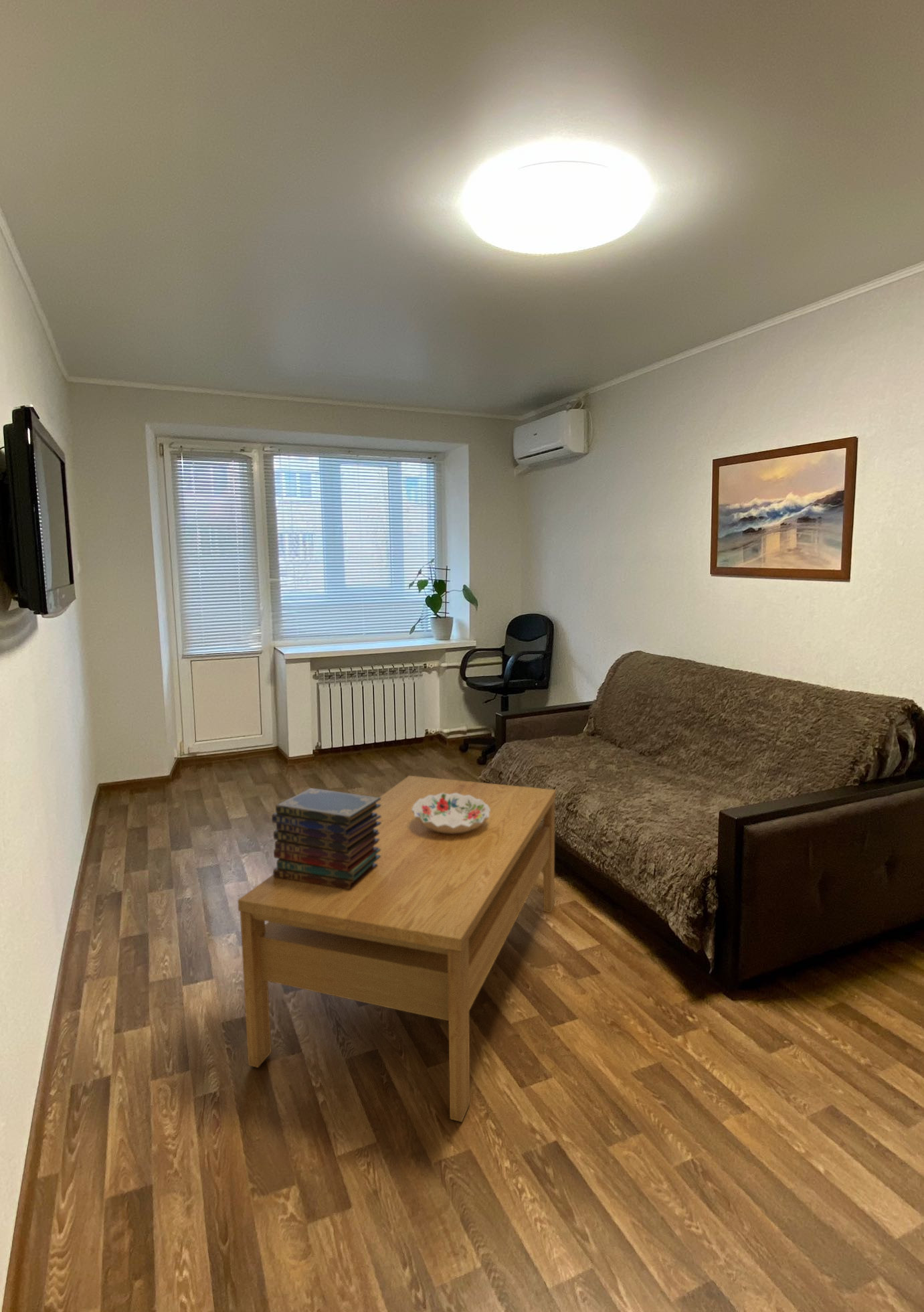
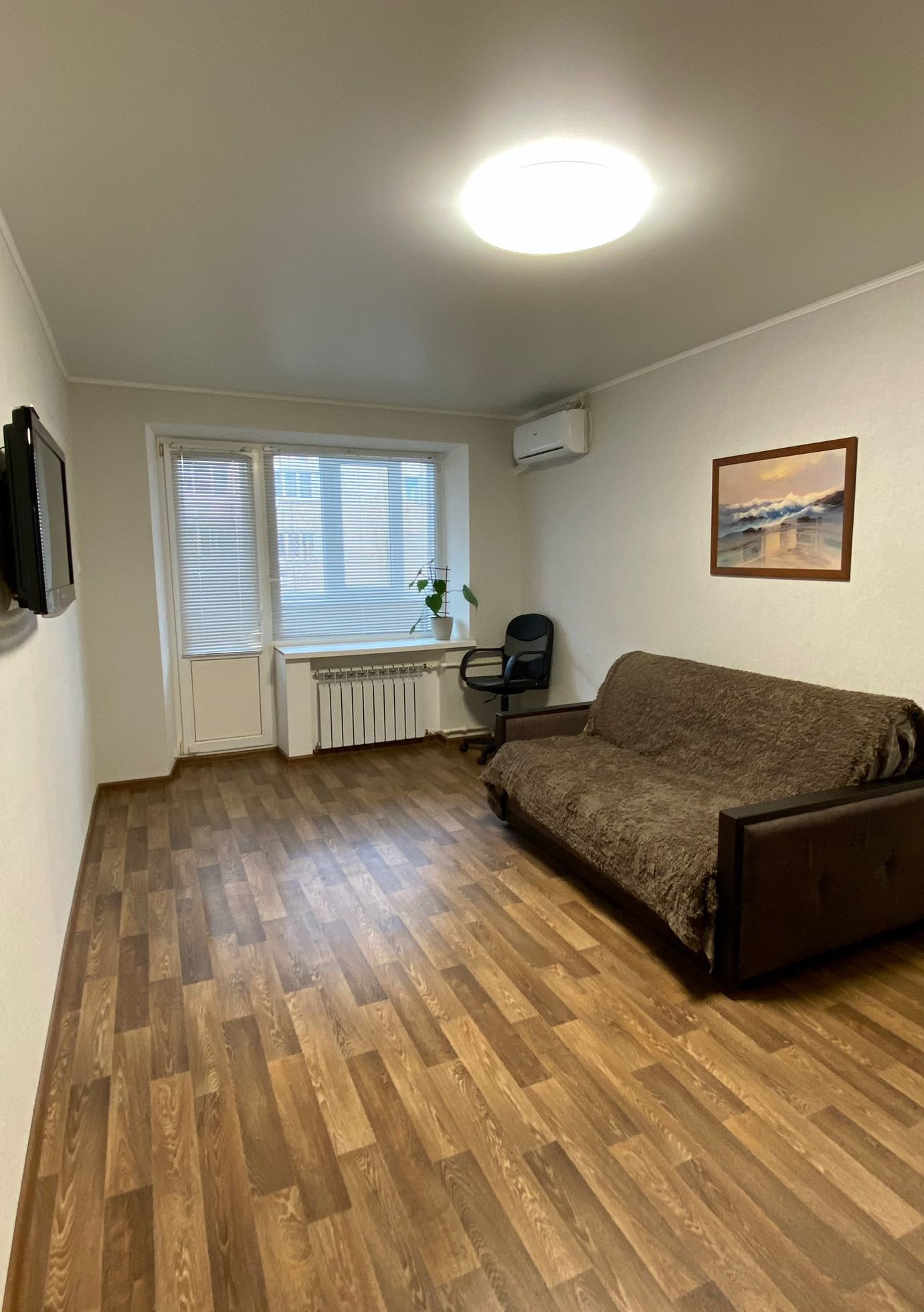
- coffee table (428, 903)
- decorative bowl (451, 814)
- book stack (329, 835)
